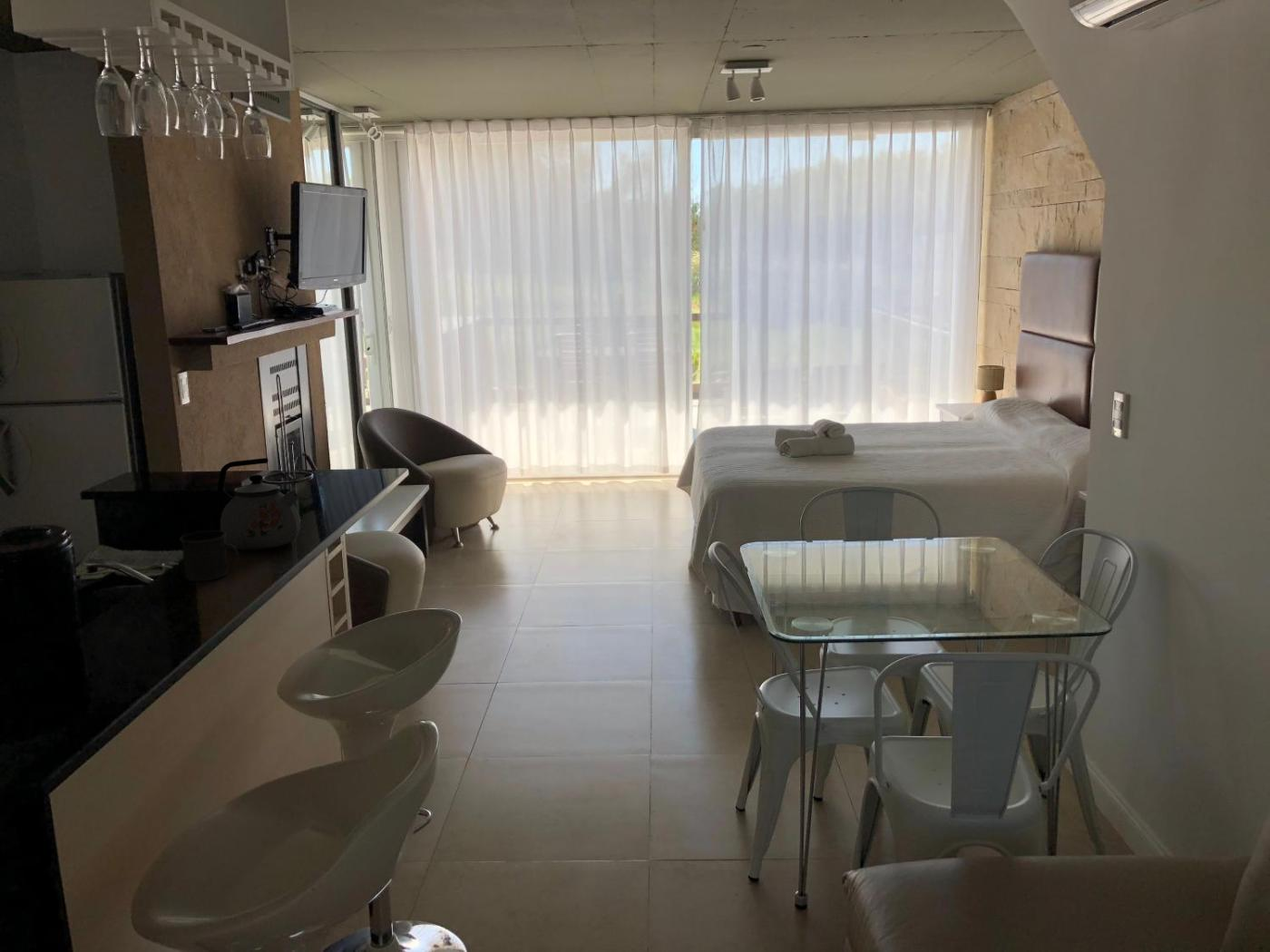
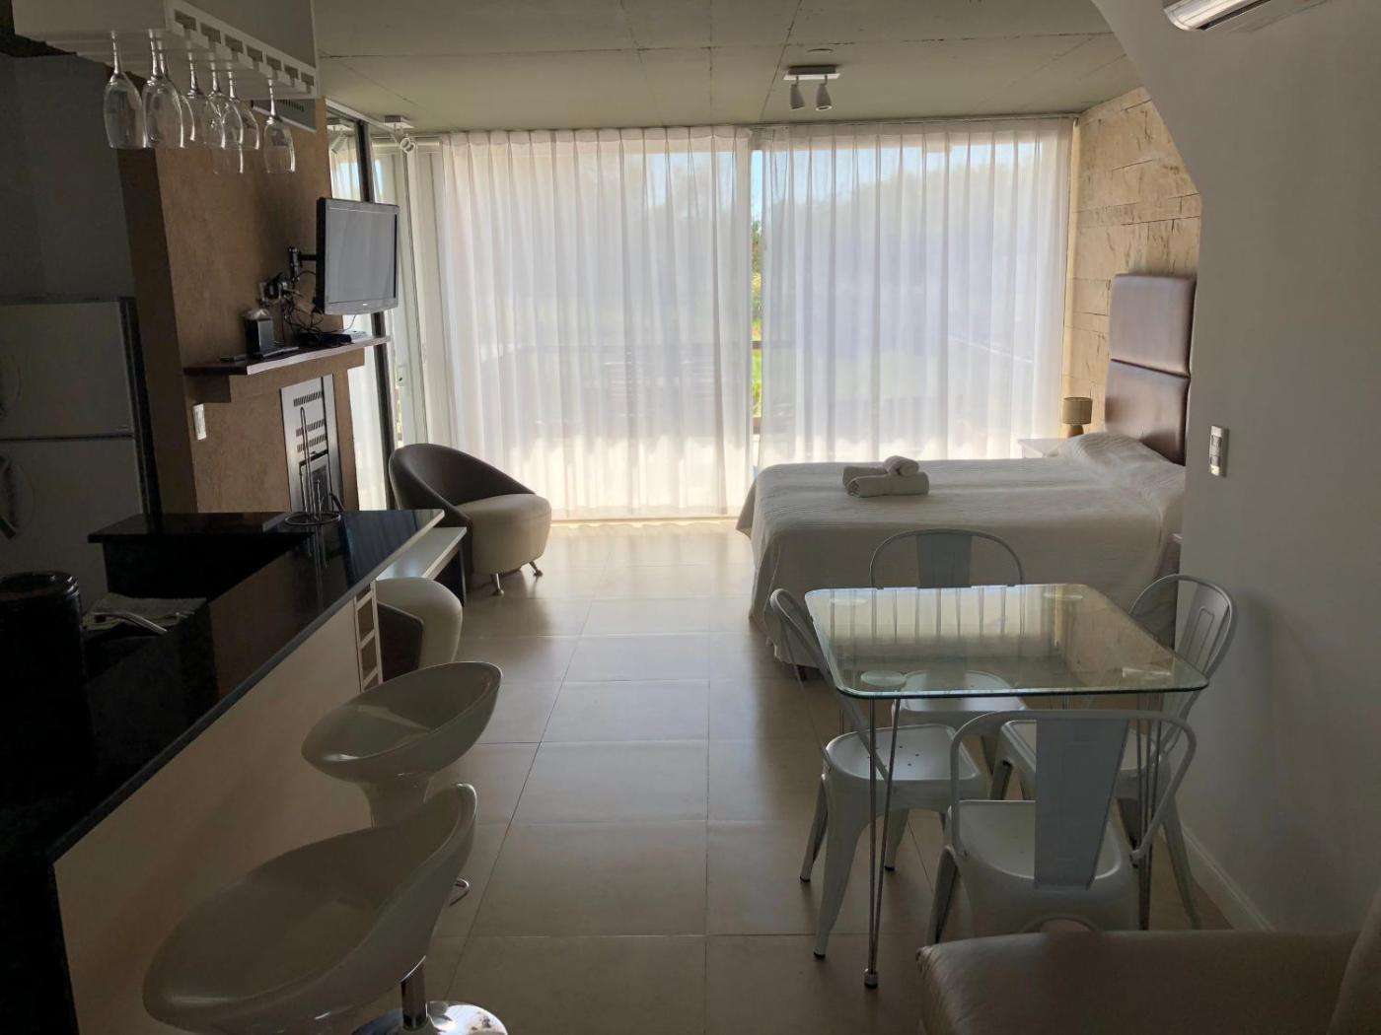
- mug (210, 555)
- kettle (259, 501)
